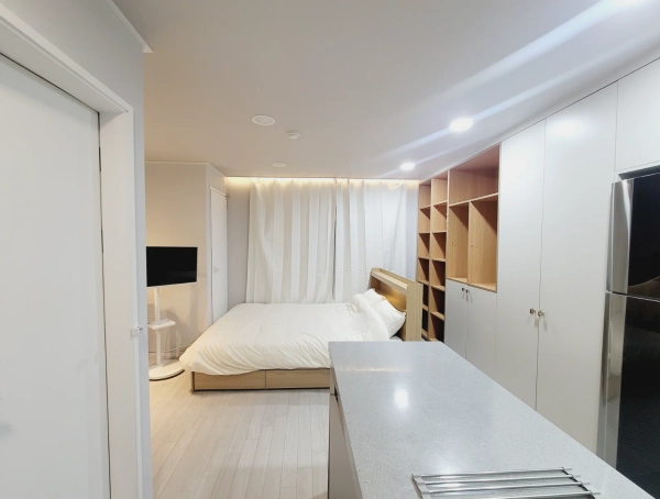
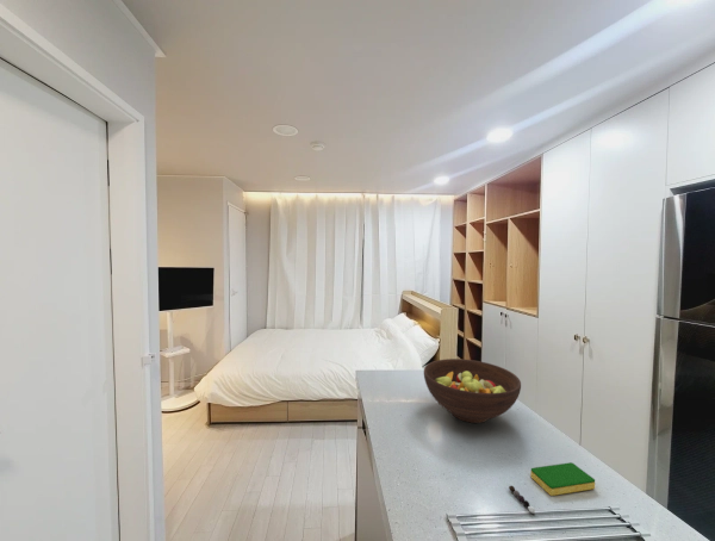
+ fruit bowl (468, 393)
+ pepper shaker (521, 498)
+ dish sponge (561, 478)
